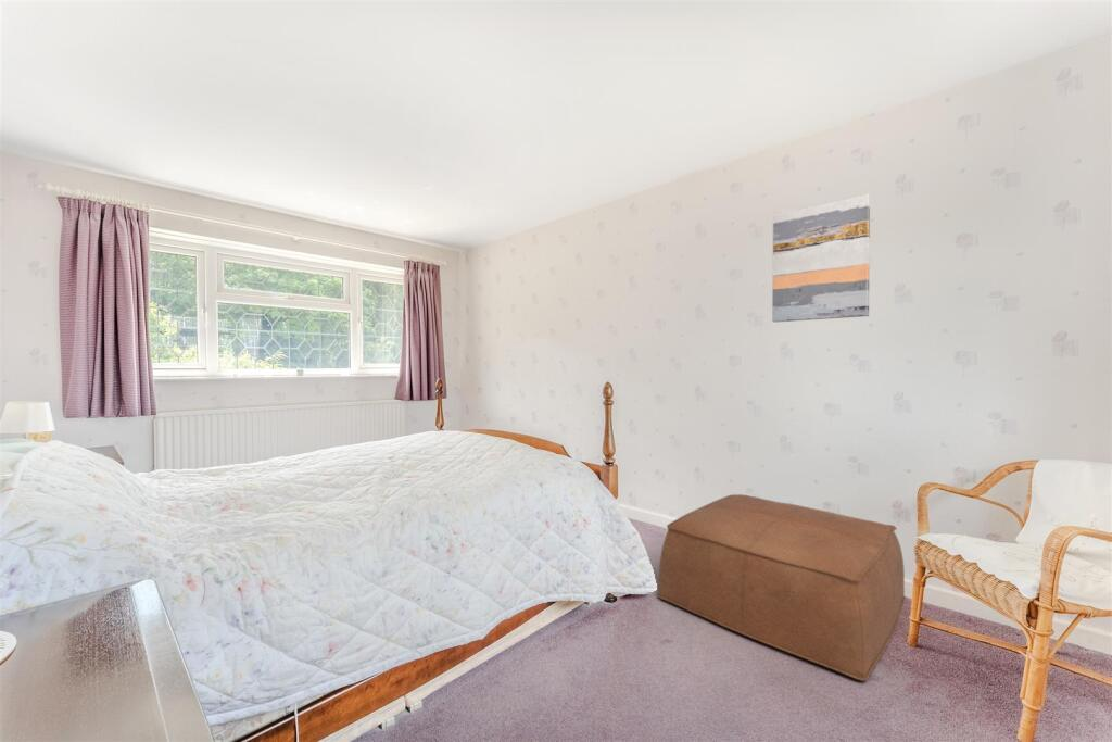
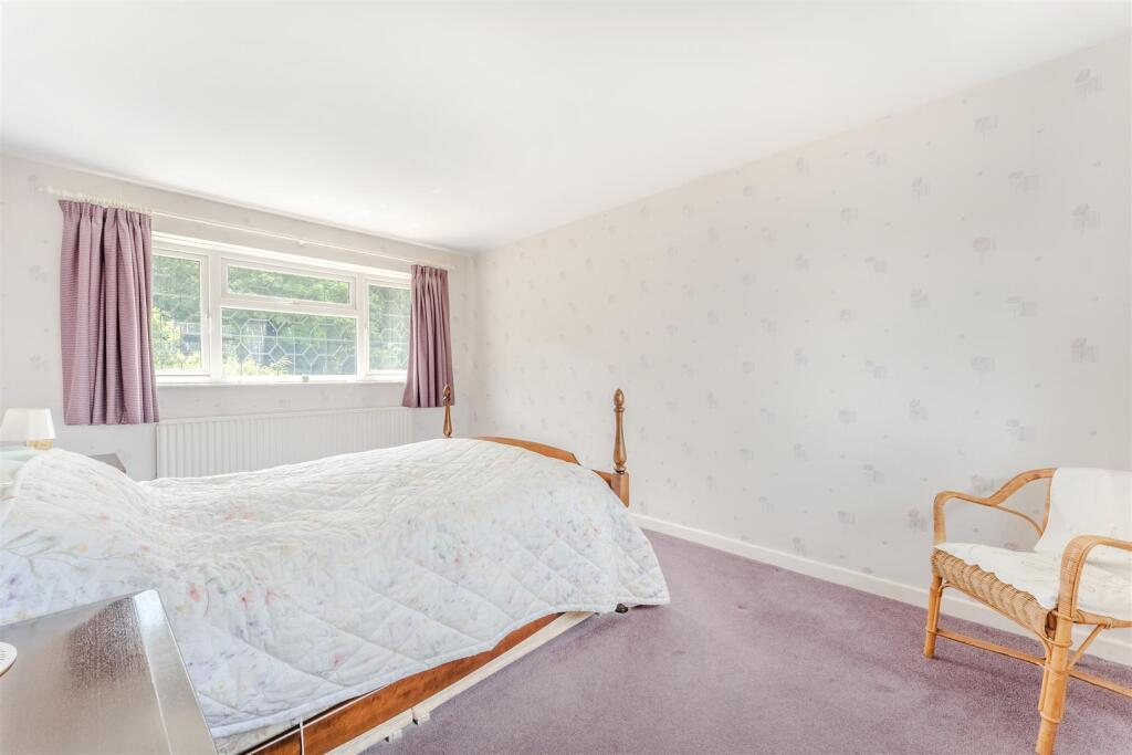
- wall art (818, 262)
- ottoman (781, 556)
